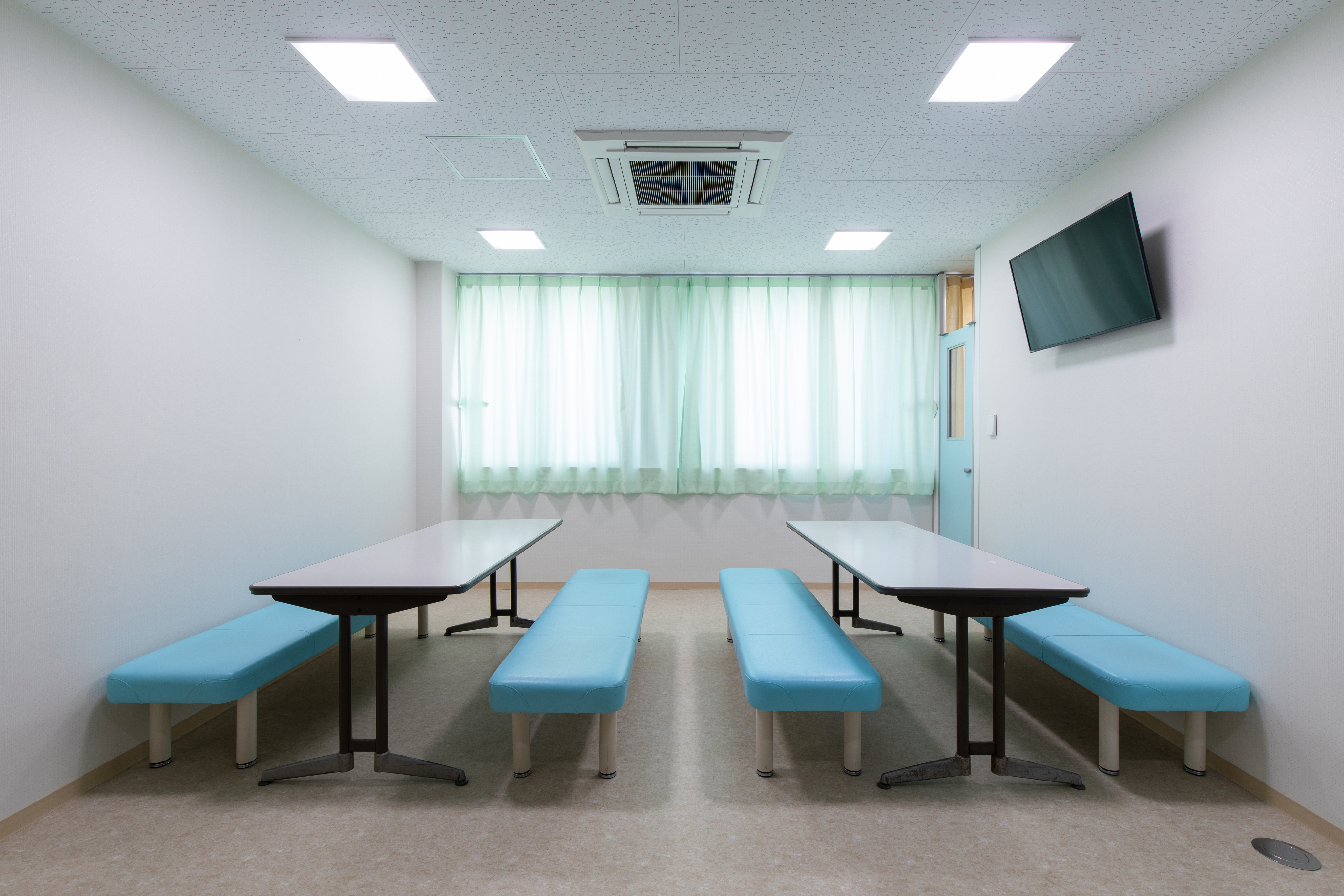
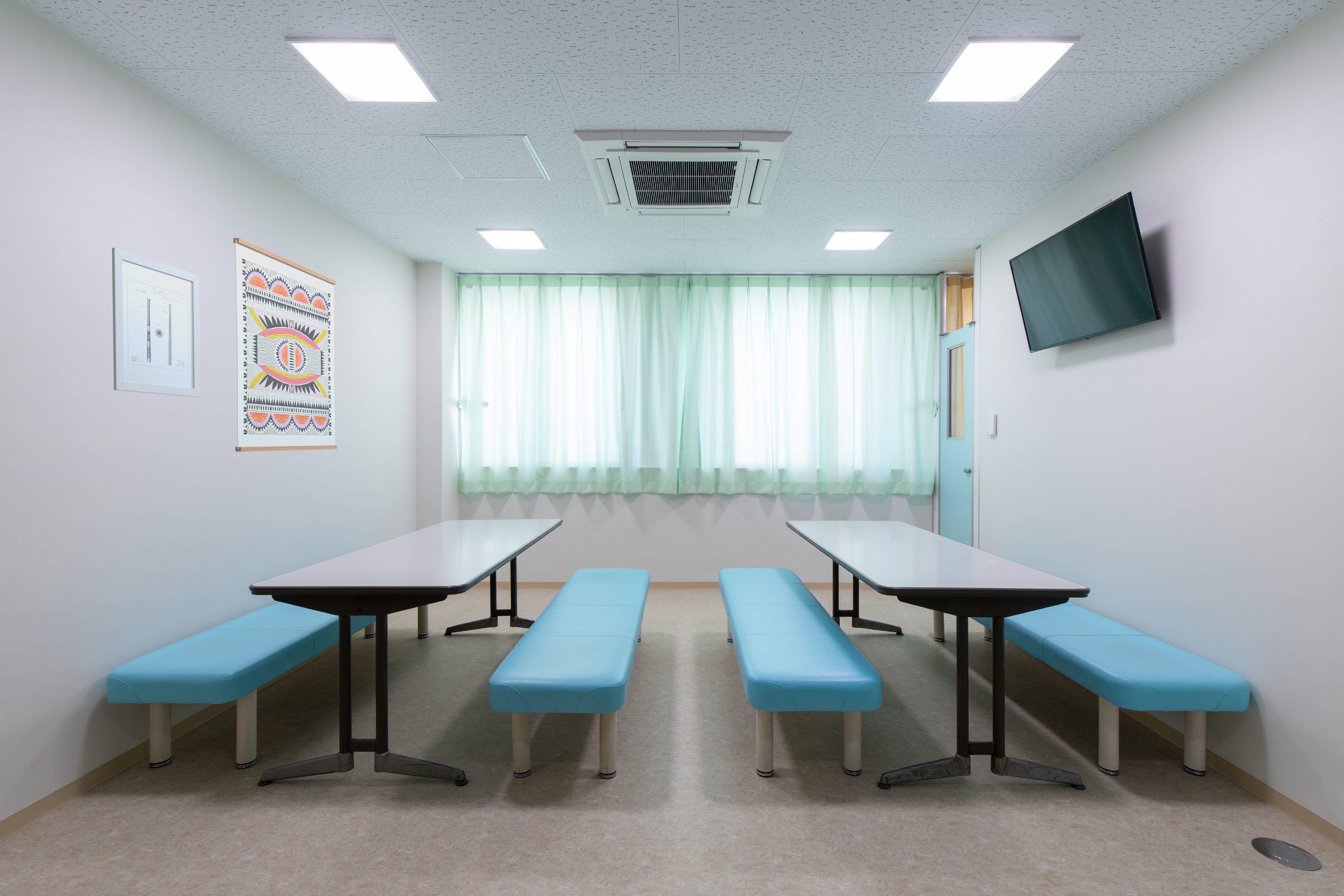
+ wall art (159, 328)
+ wall art (291, 356)
